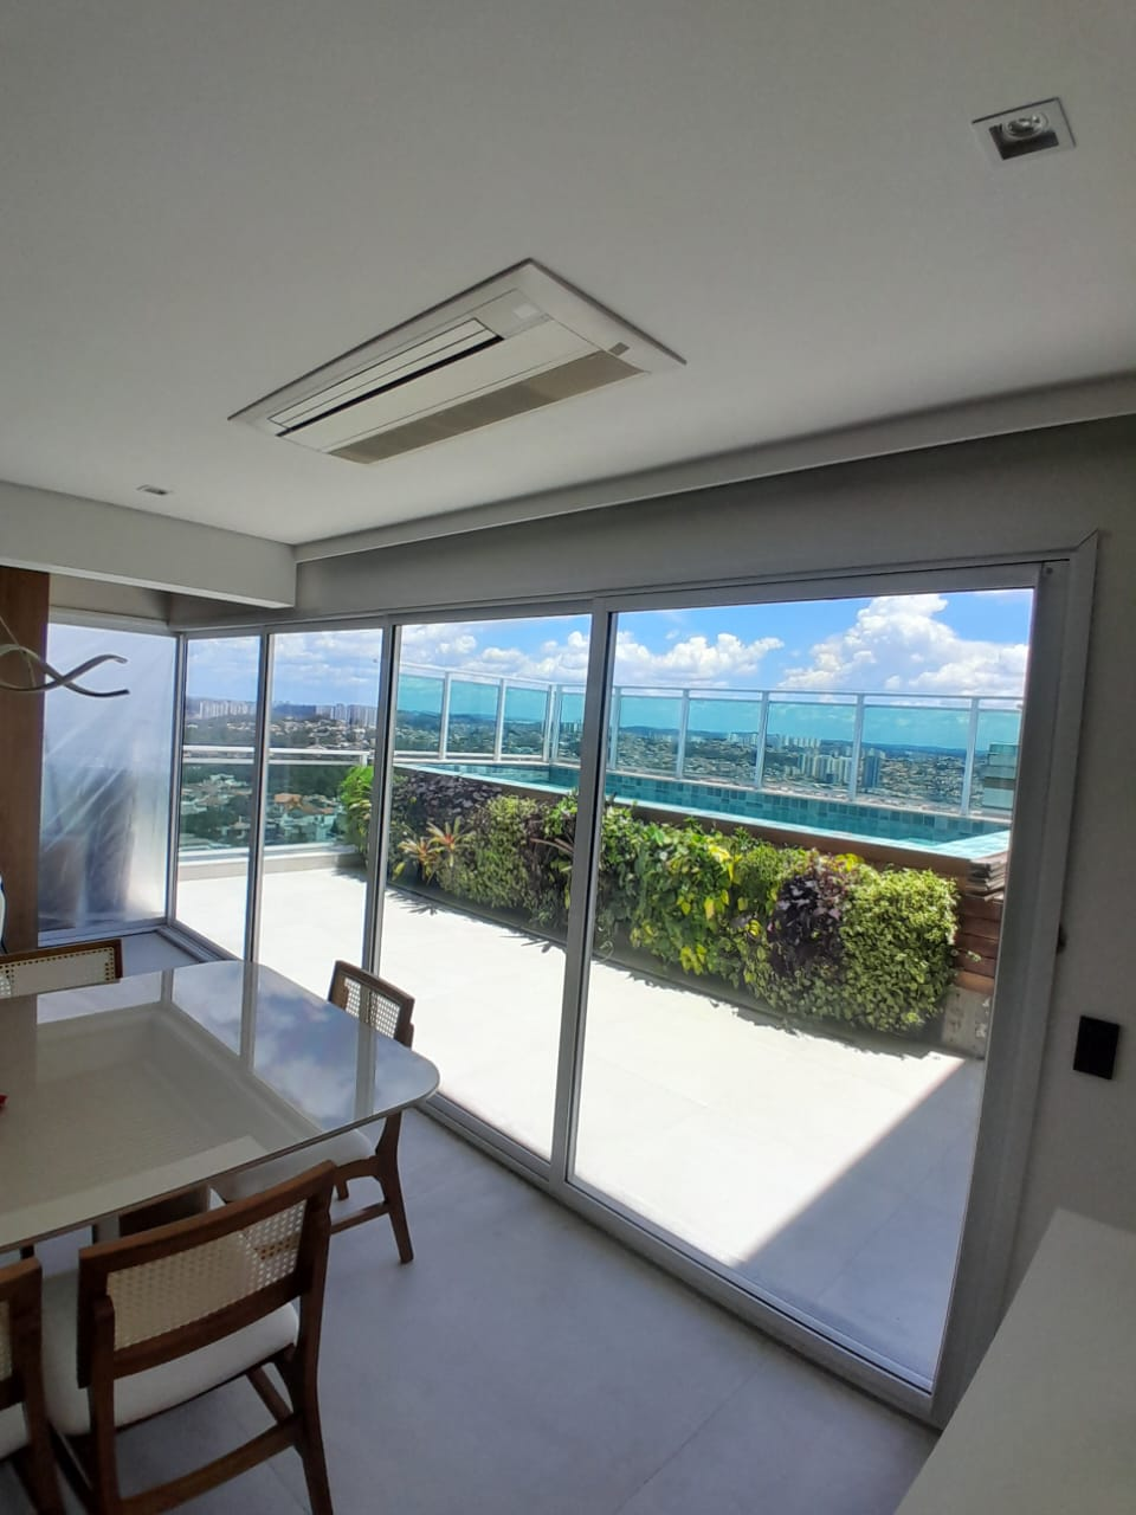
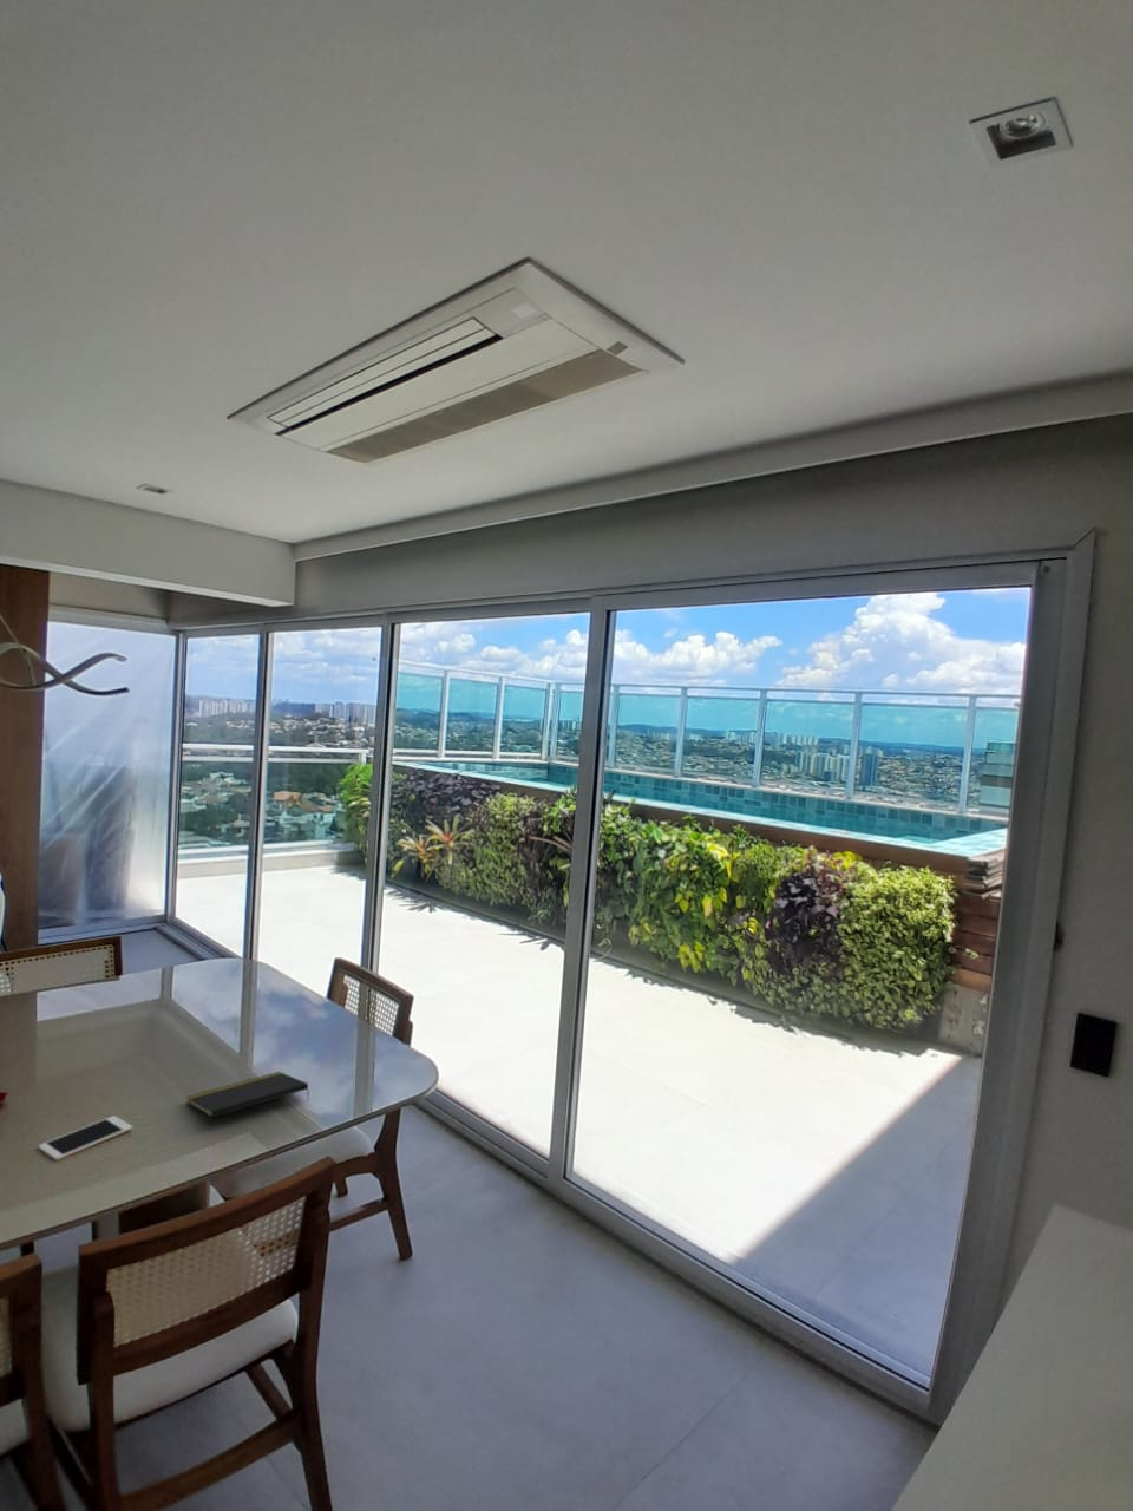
+ notepad (246, 1092)
+ cell phone (86, 1136)
